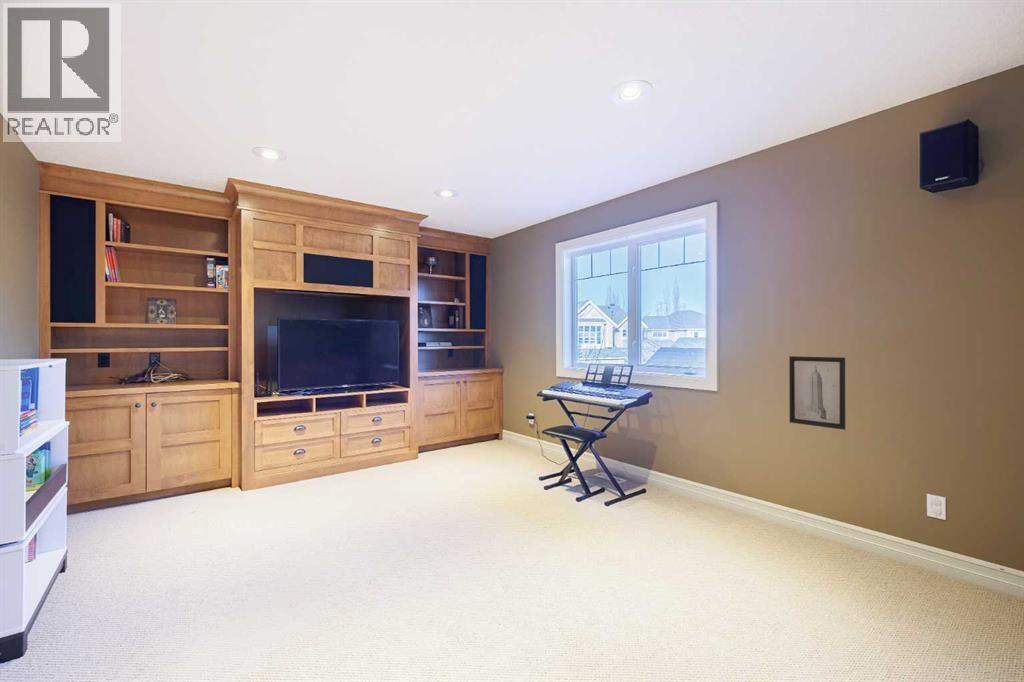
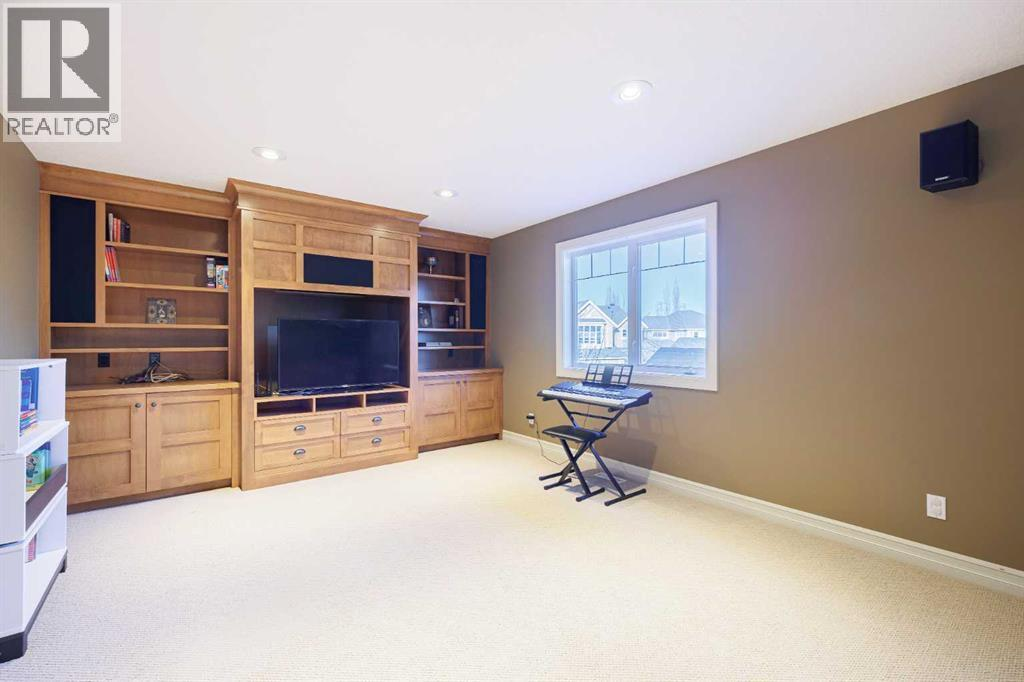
- wall art (816, 391)
